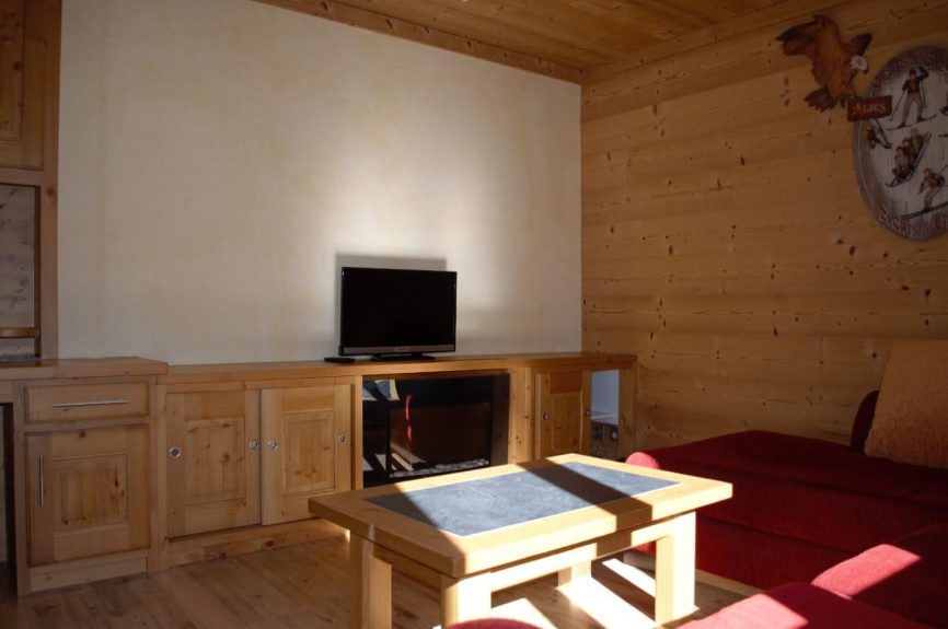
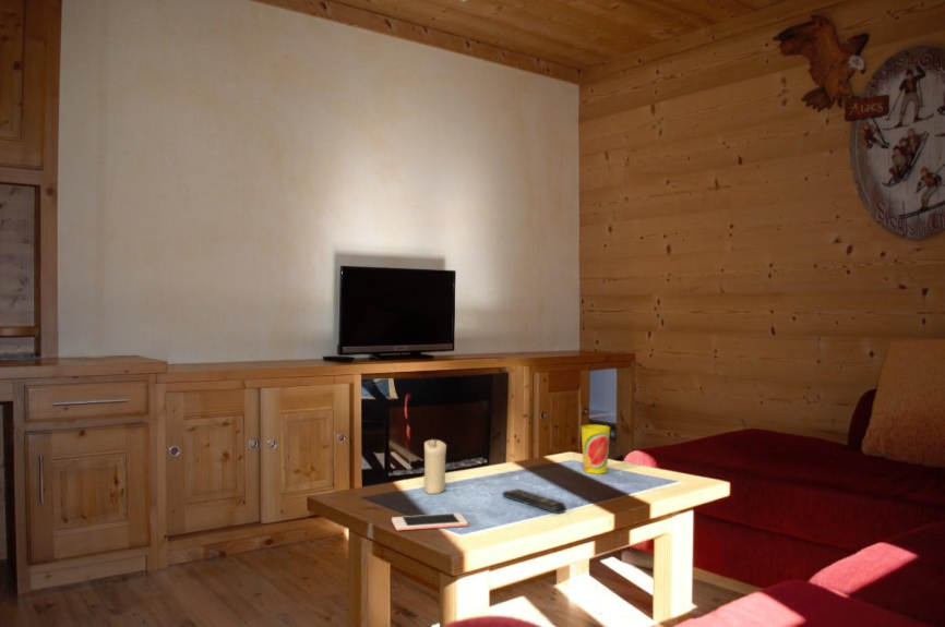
+ cell phone (429, 521)
+ candle (434, 465)
+ remote control (533, 499)
+ cup (595, 448)
